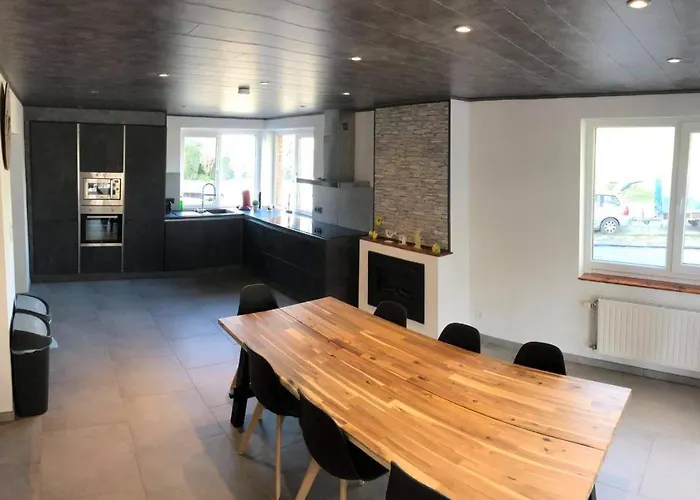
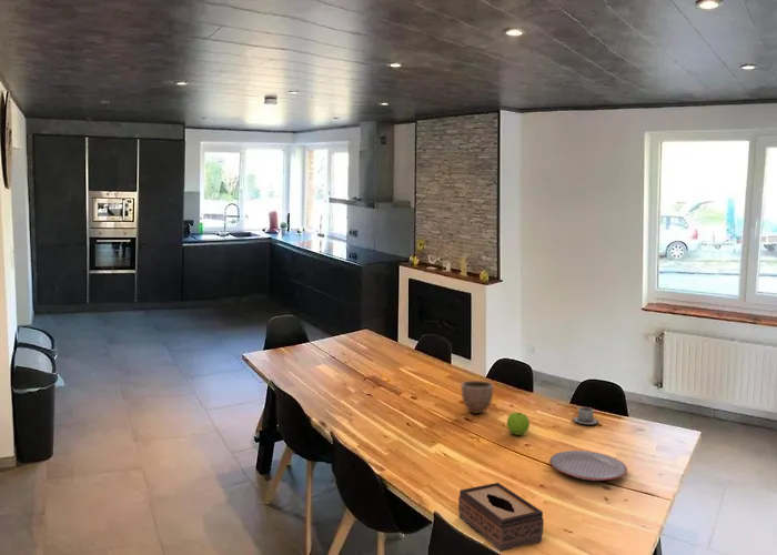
+ plate (587, 466)
+ cup (585, 415)
+ apple (517, 423)
+ decorative bowl (476, 397)
+ tissue box (498, 514)
